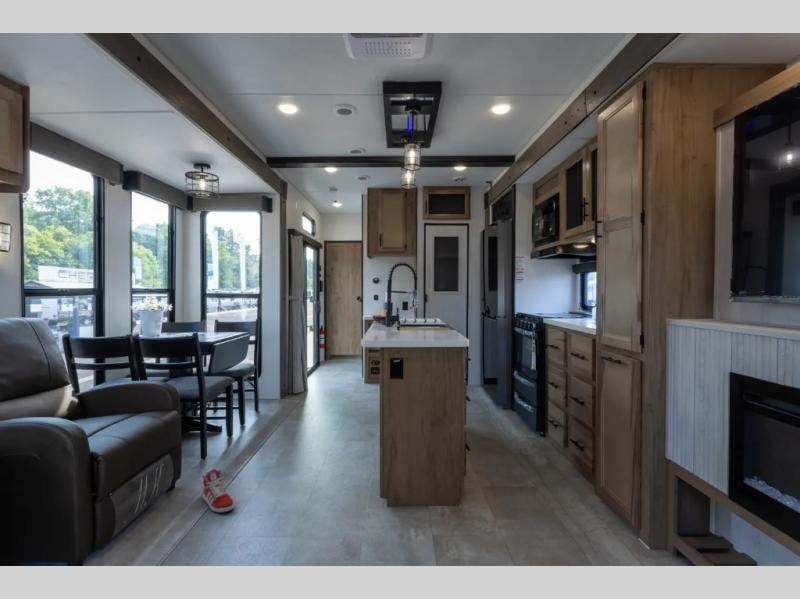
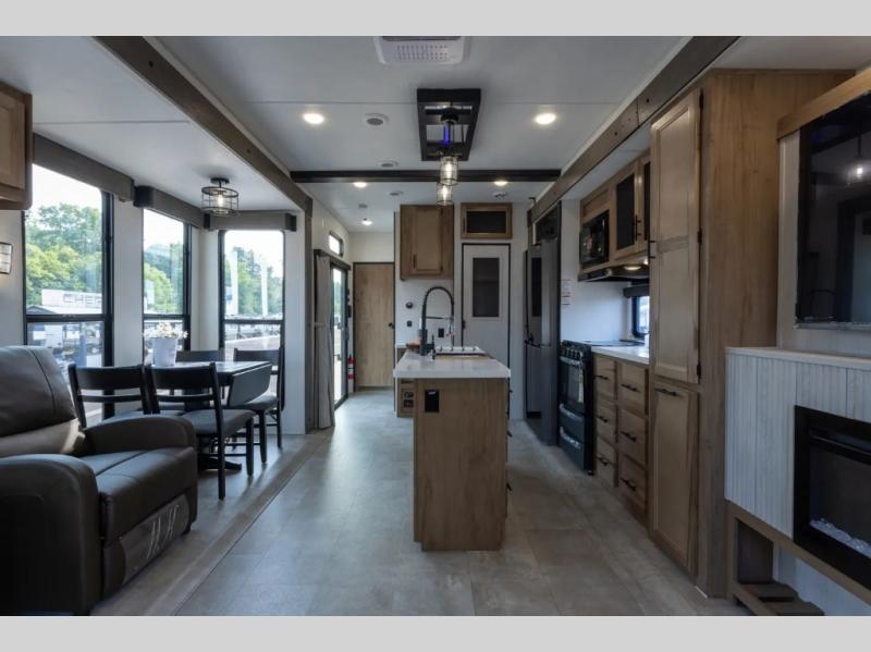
- sneaker (217, 488)
